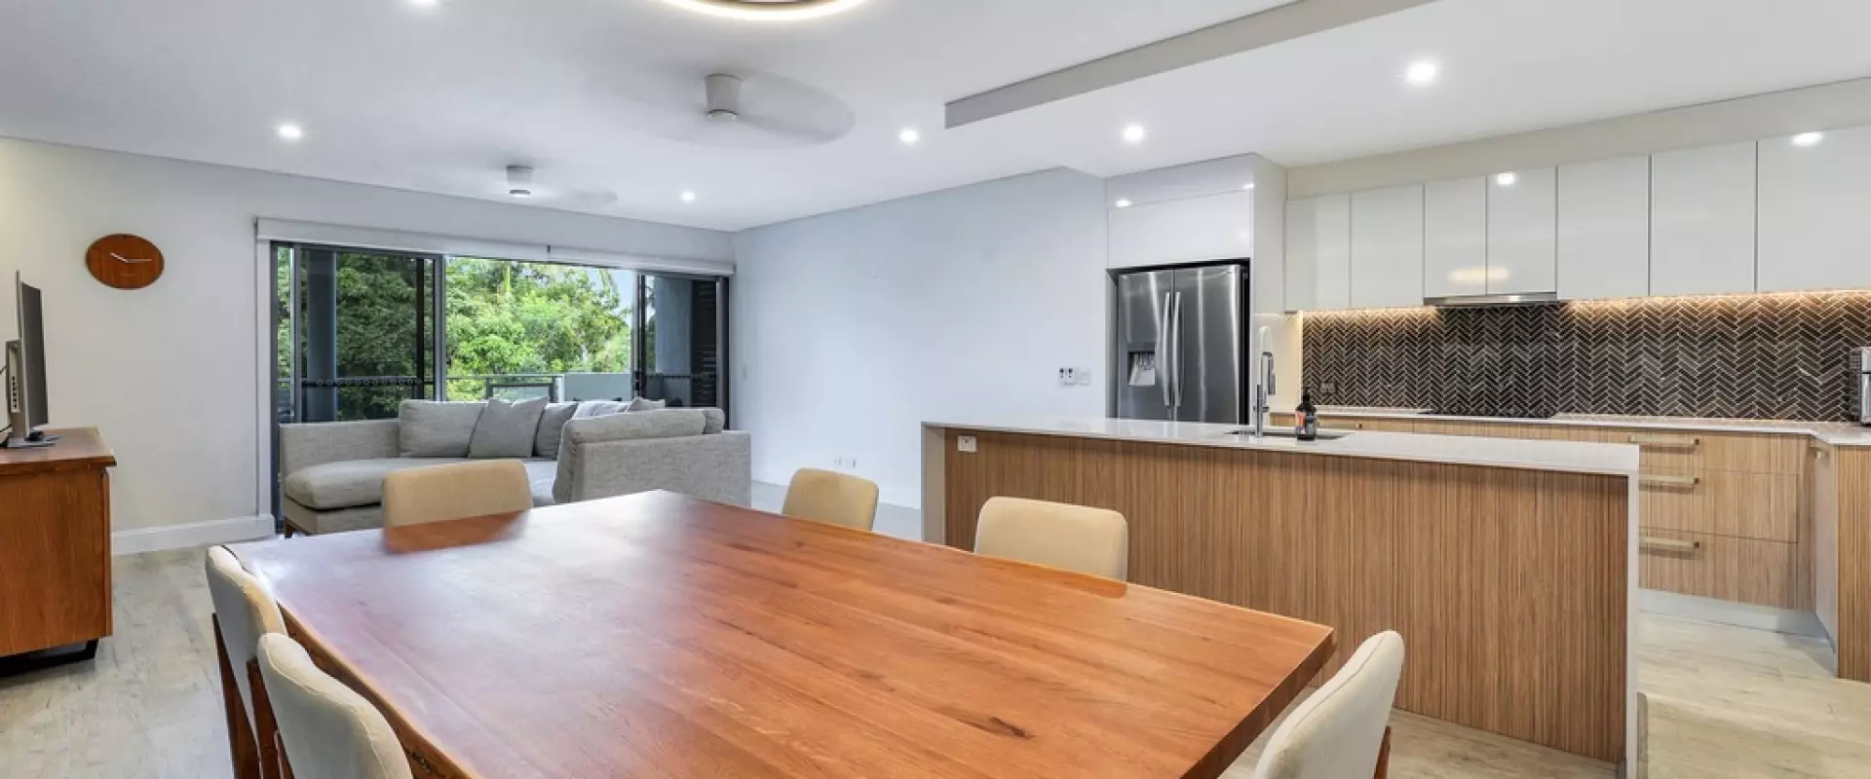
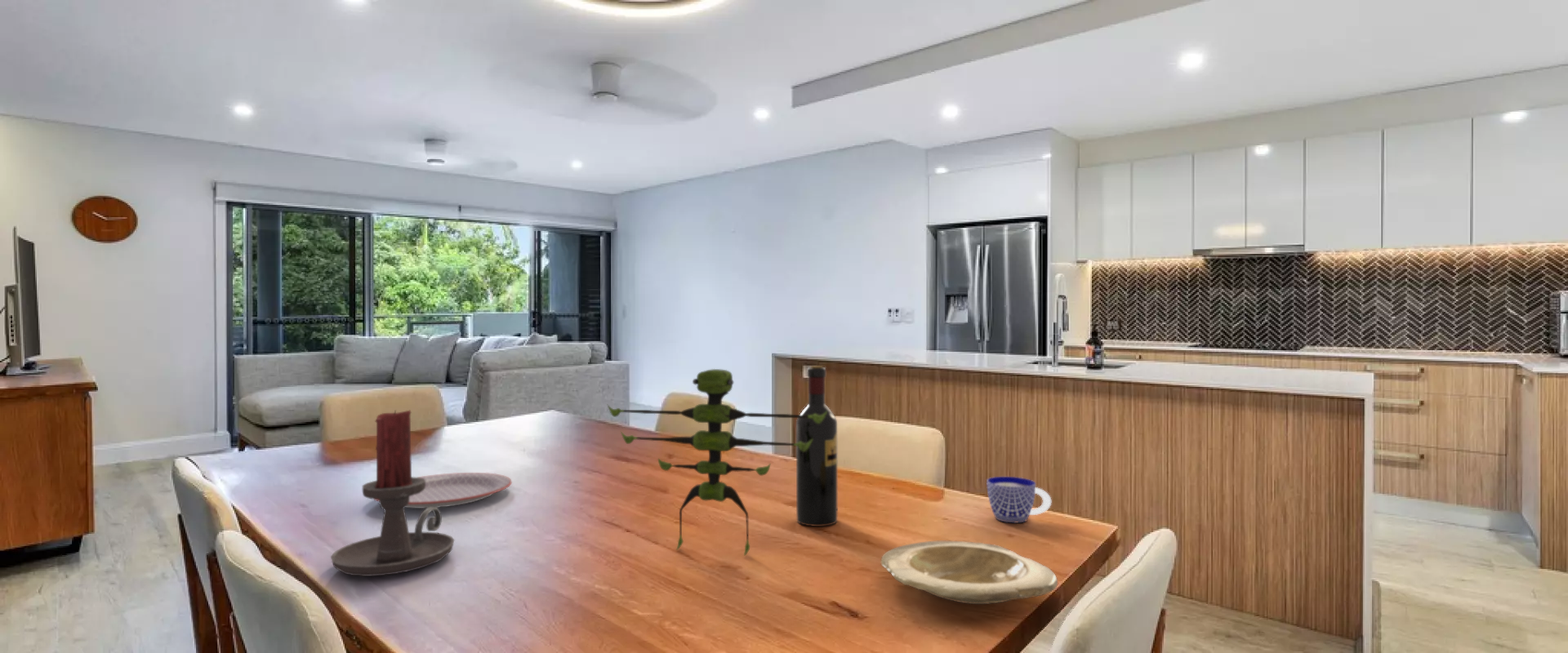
+ candle holder (403, 482)
+ plate (962, 575)
+ plate (443, 491)
+ cup (1018, 500)
+ wine bottle (817, 443)
+ plant (714, 460)
